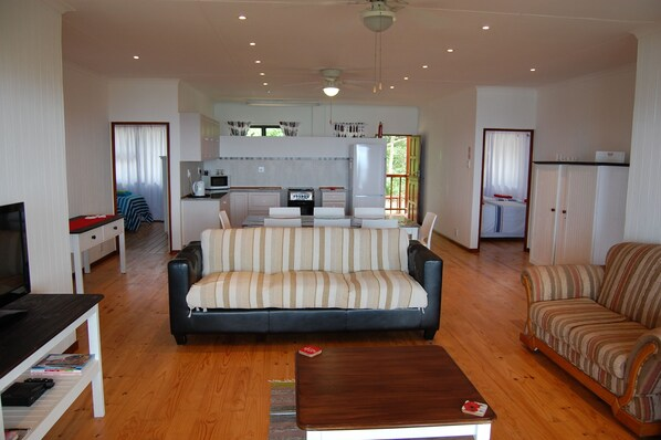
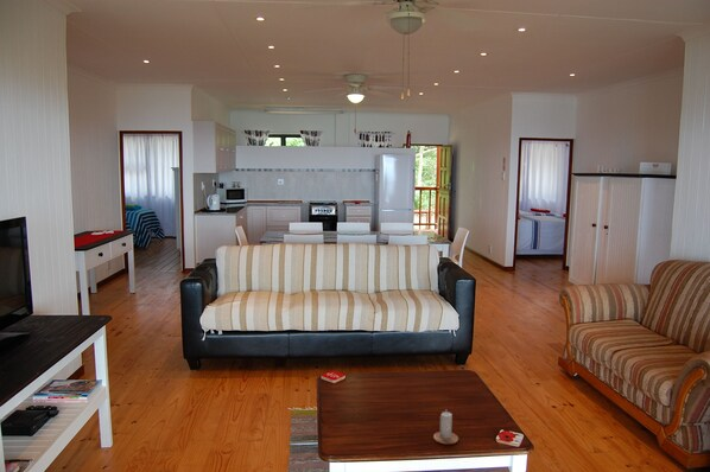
+ candle (445, 420)
